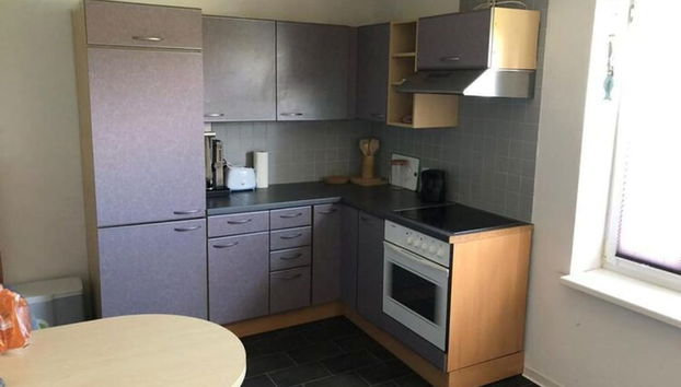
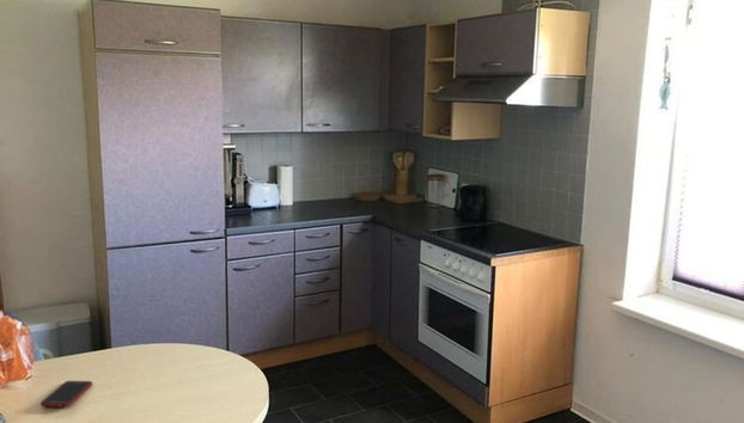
+ cell phone (67, 393)
